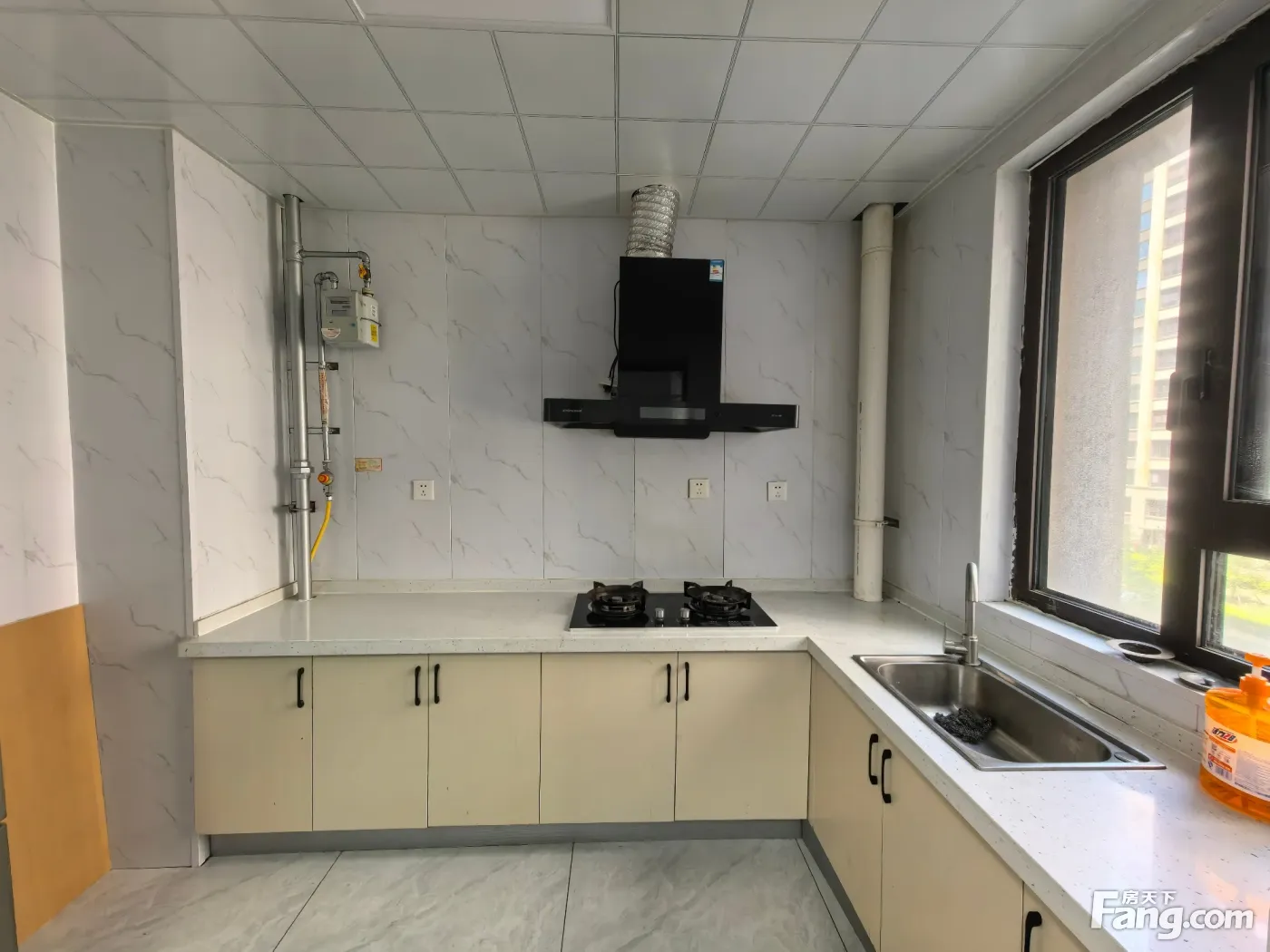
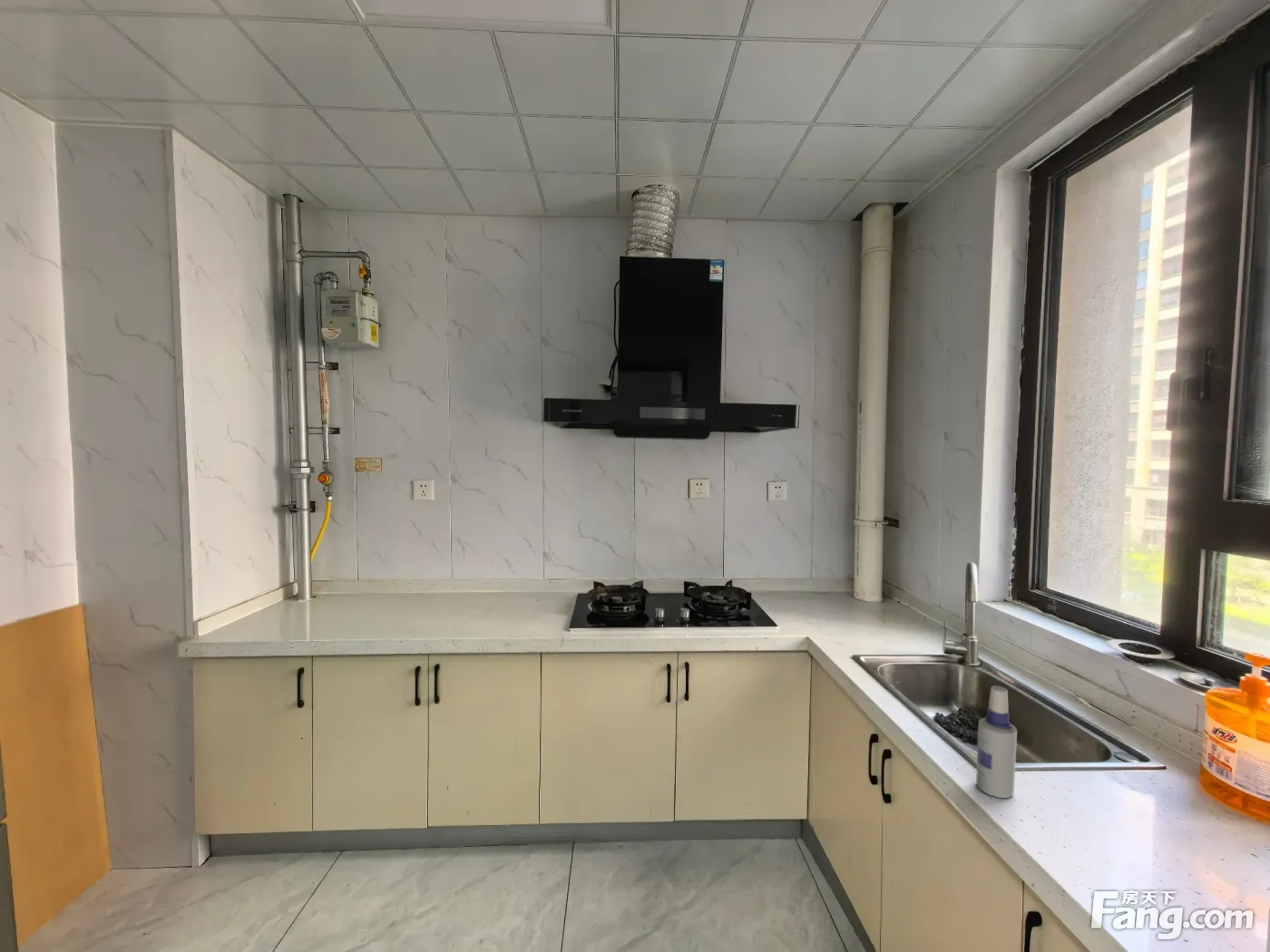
+ spray bottle (996, 739)
